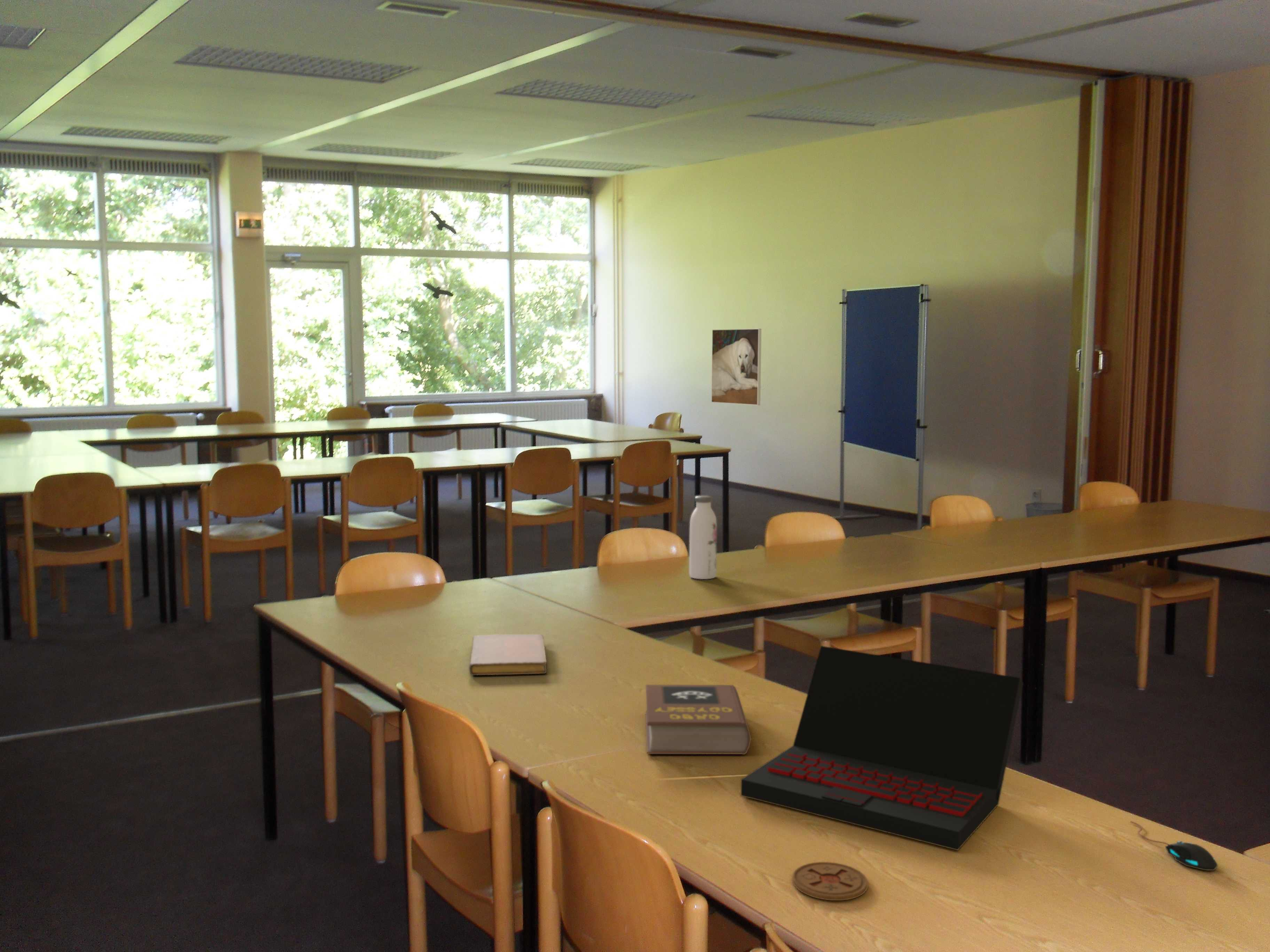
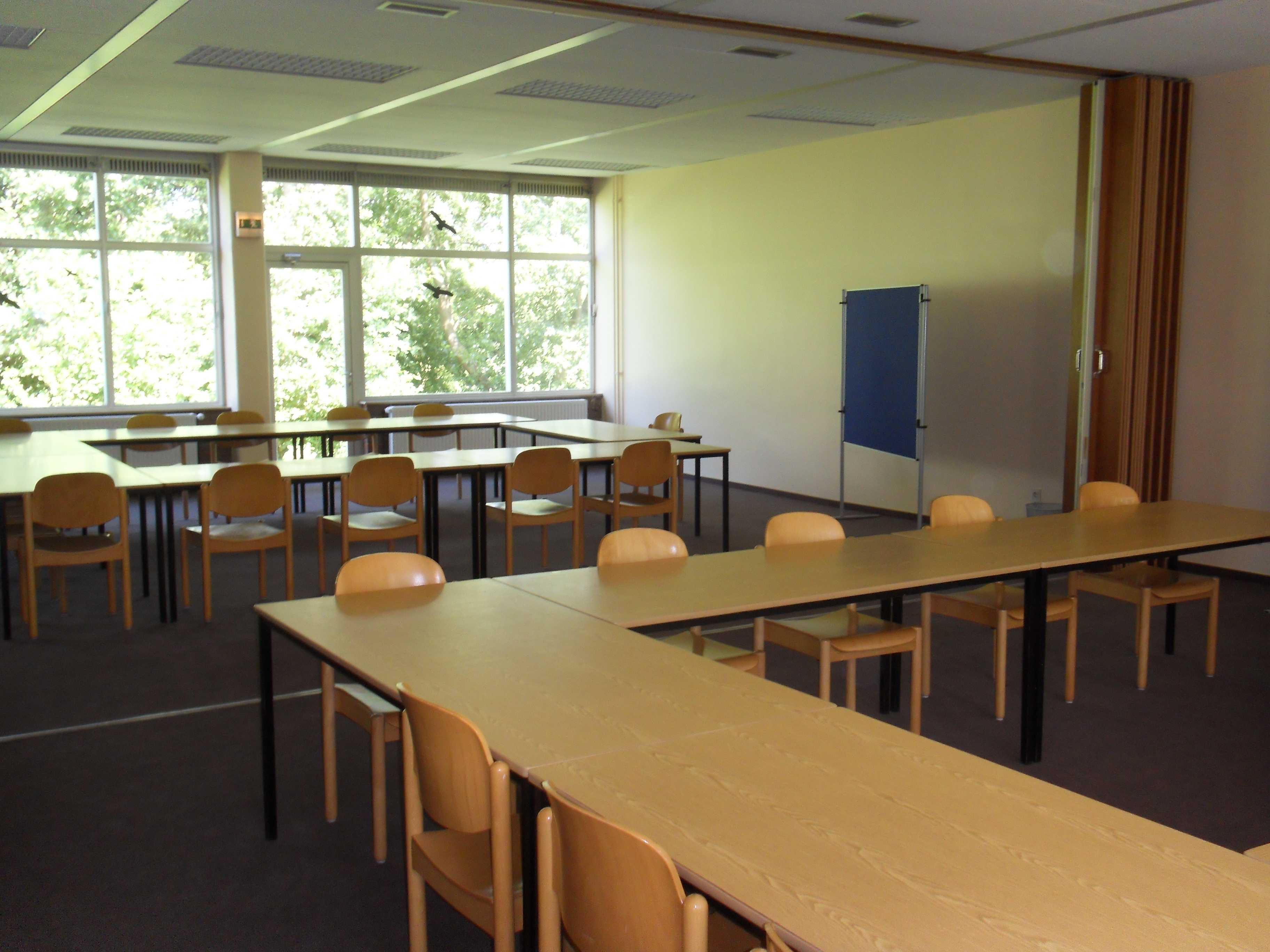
- coaster (830, 880)
- laptop (884, 735)
- water bottle (703, 536)
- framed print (736, 366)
- mouse (1173, 843)
- notebook (508, 653)
- book (695, 716)
